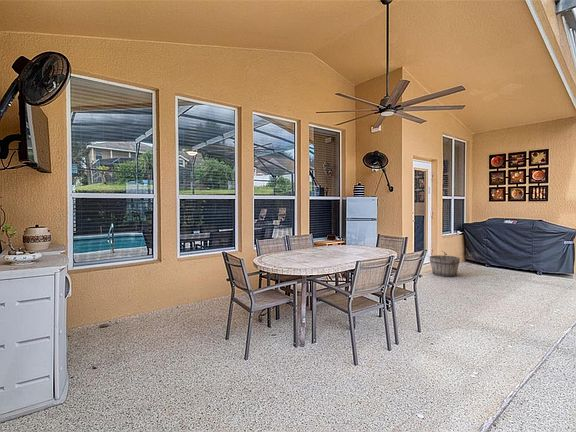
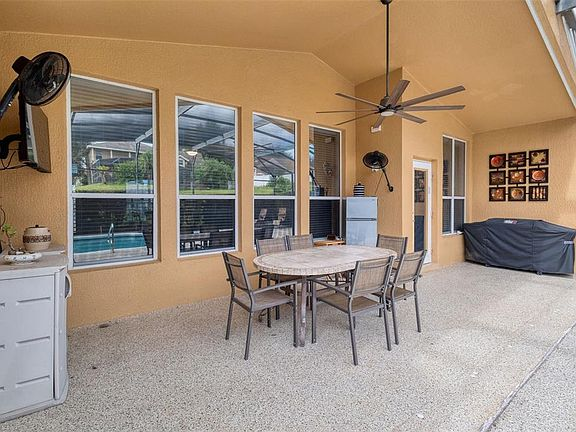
- wooden bucket (444, 262)
